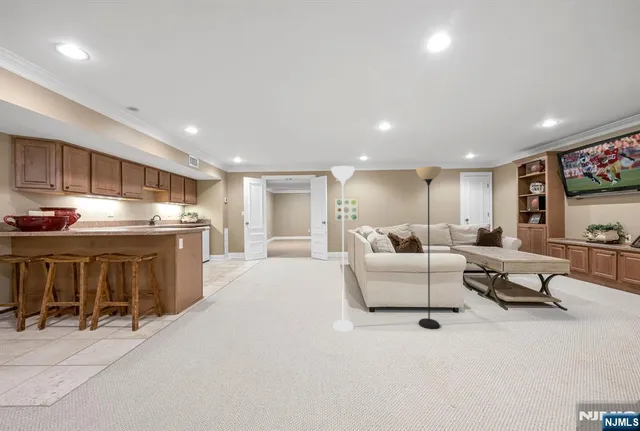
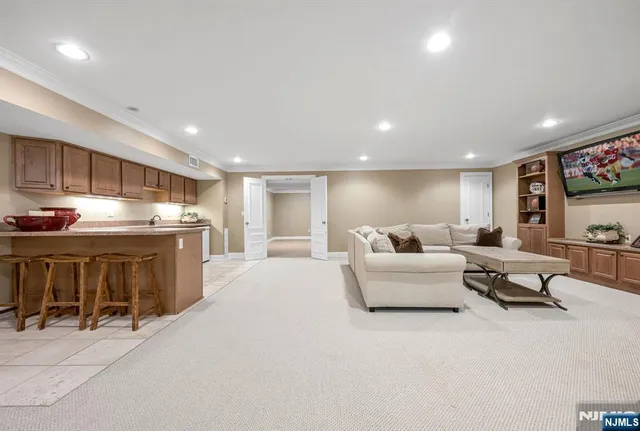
- wall art (346, 209)
- floor lamp (428, 247)
